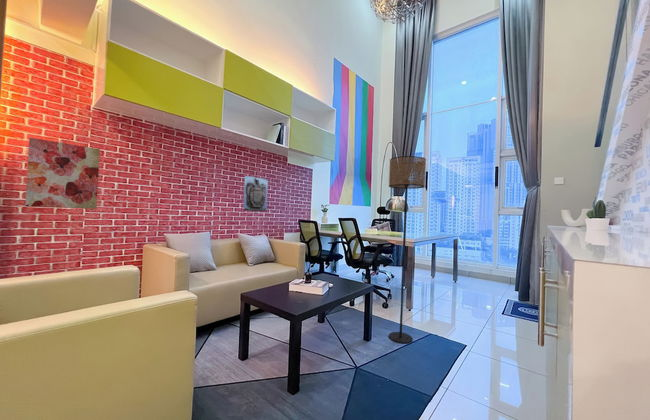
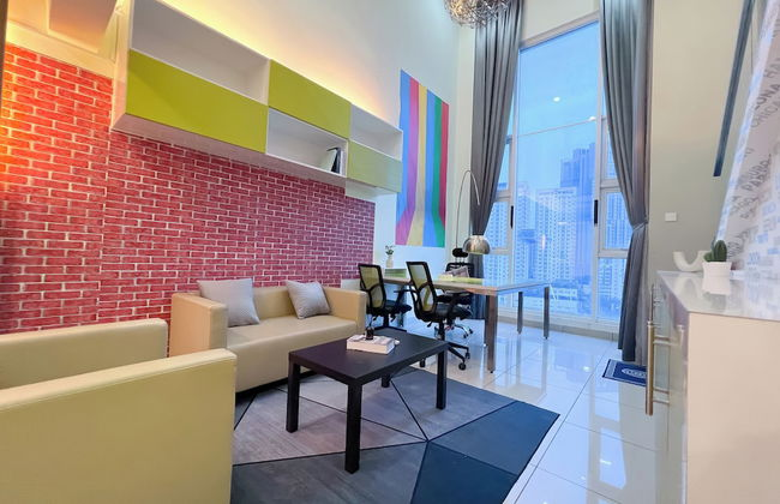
- floor lamp (404, 248)
- wall sculpture (256, 194)
- wall art (65, 175)
